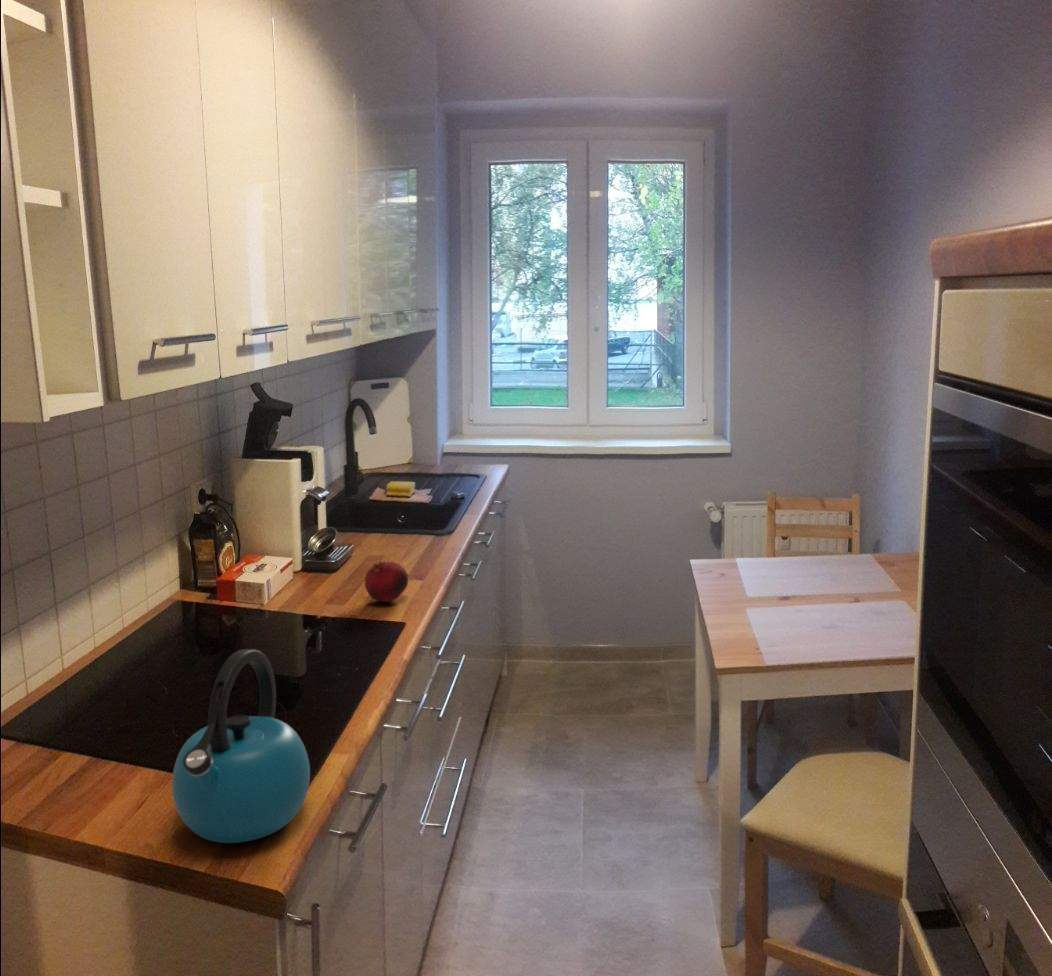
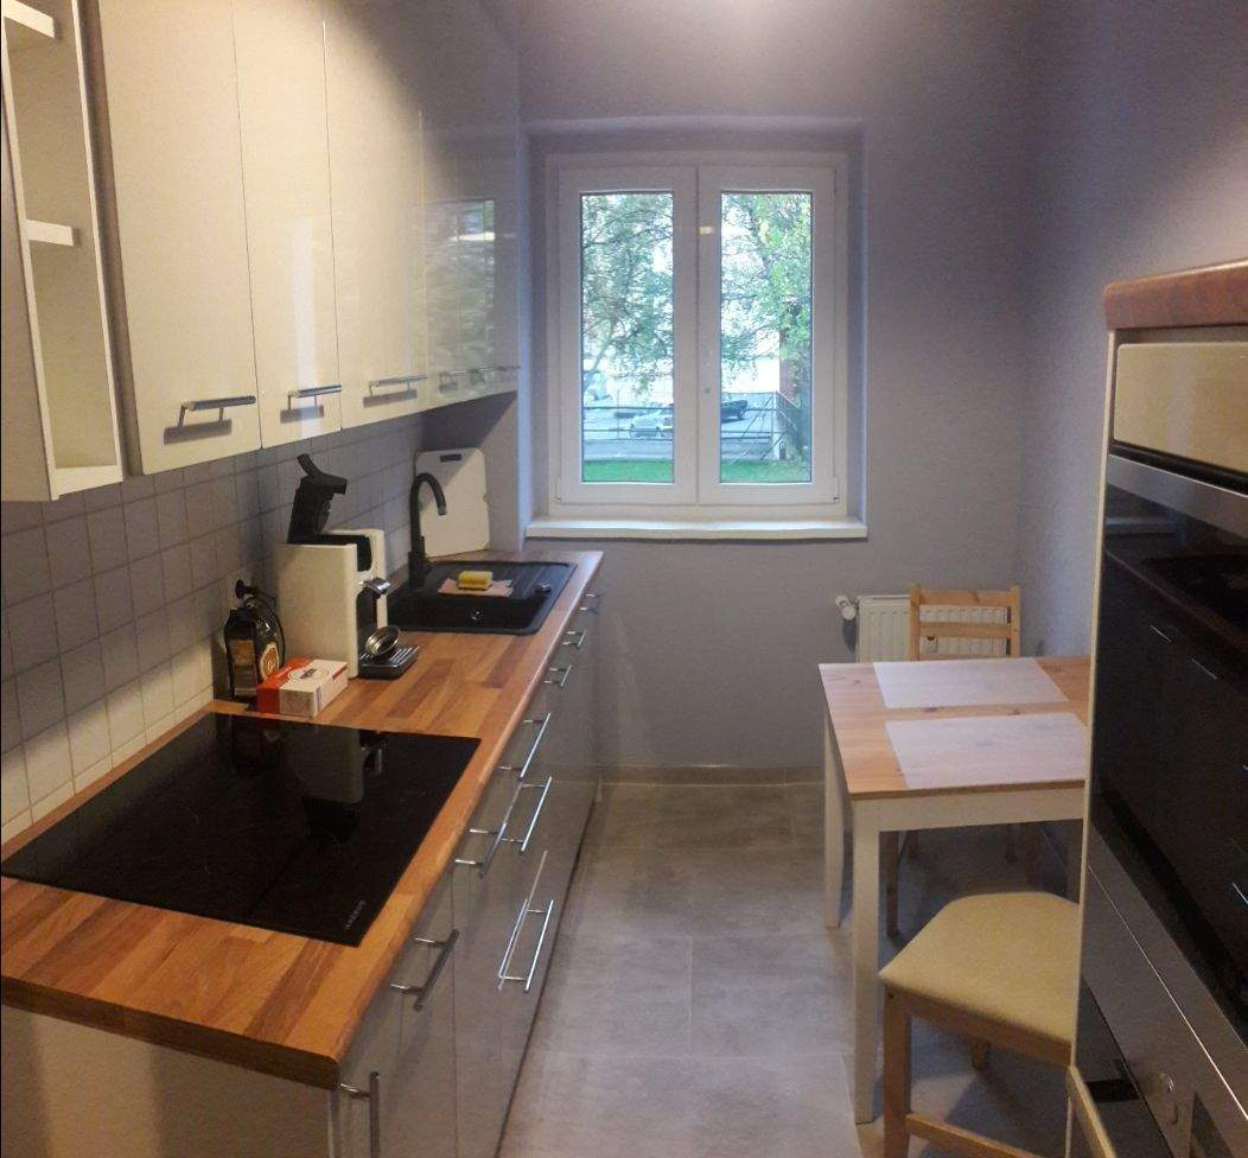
- fruit (385, 580)
- kettle (235, 743)
